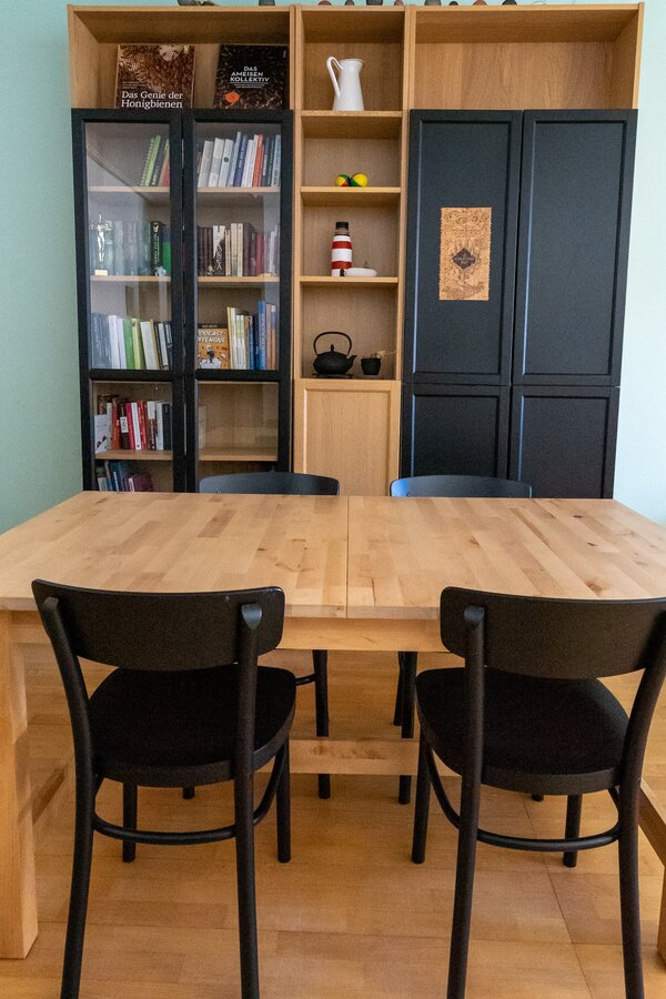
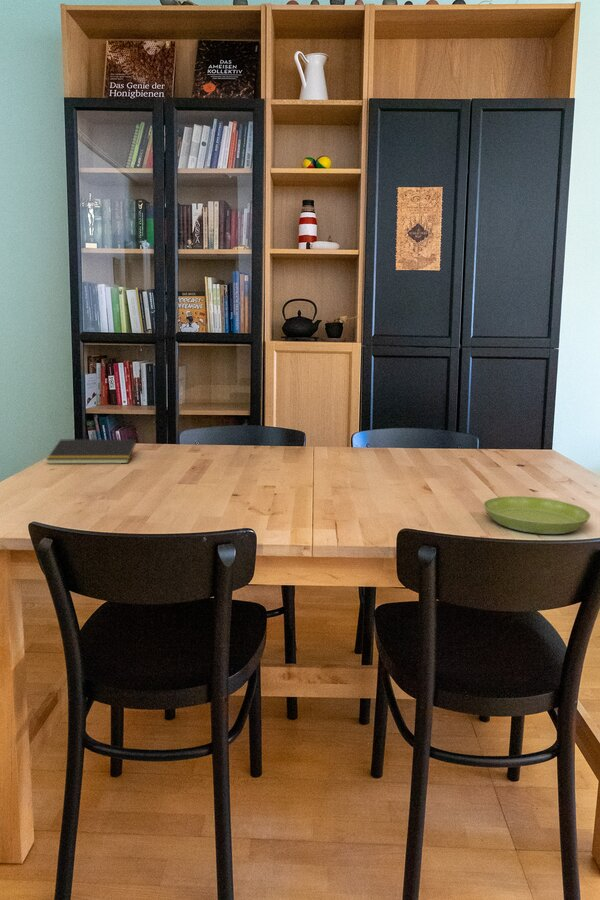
+ notepad (93, 451)
+ saucer (535, 515)
